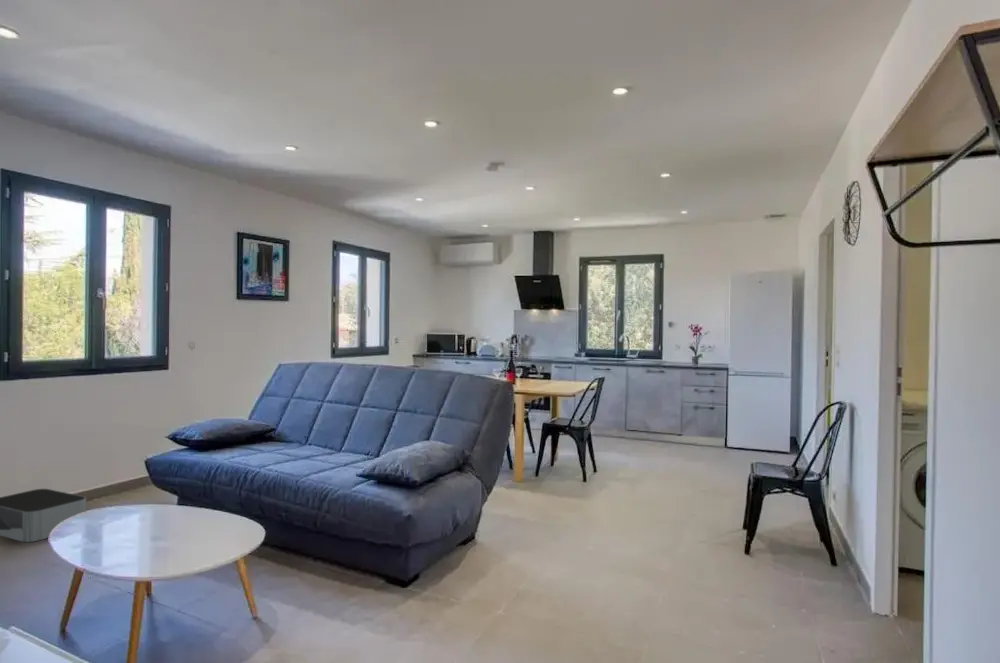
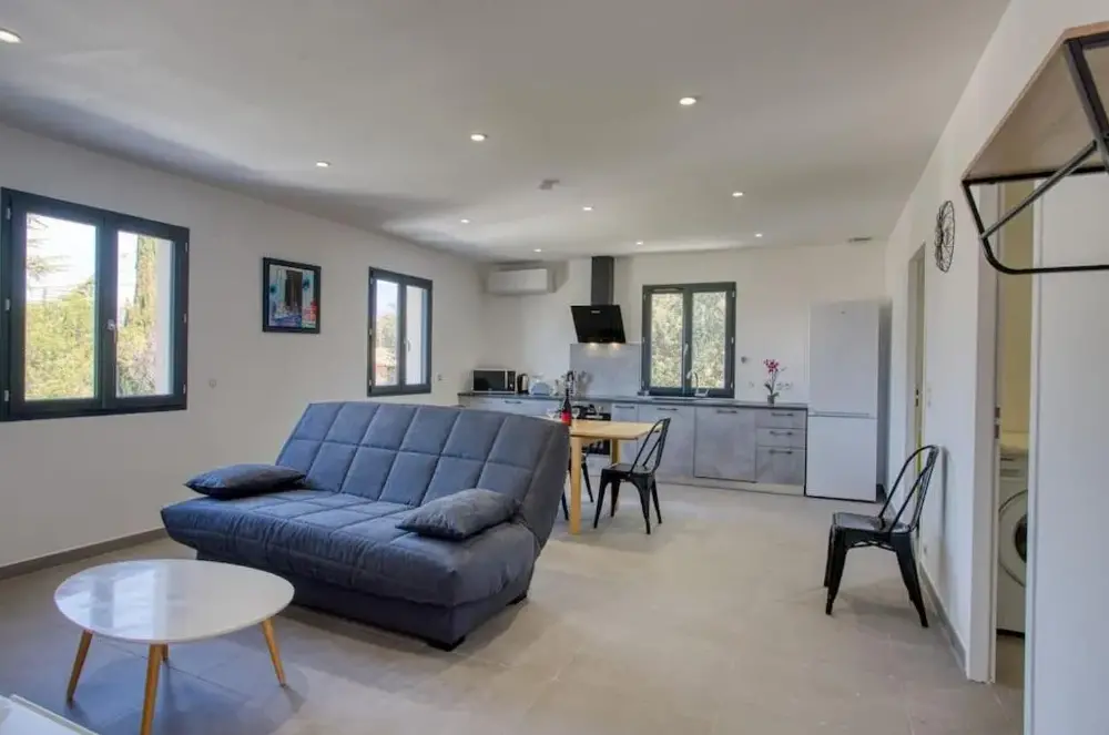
- storage bin (36, 513)
